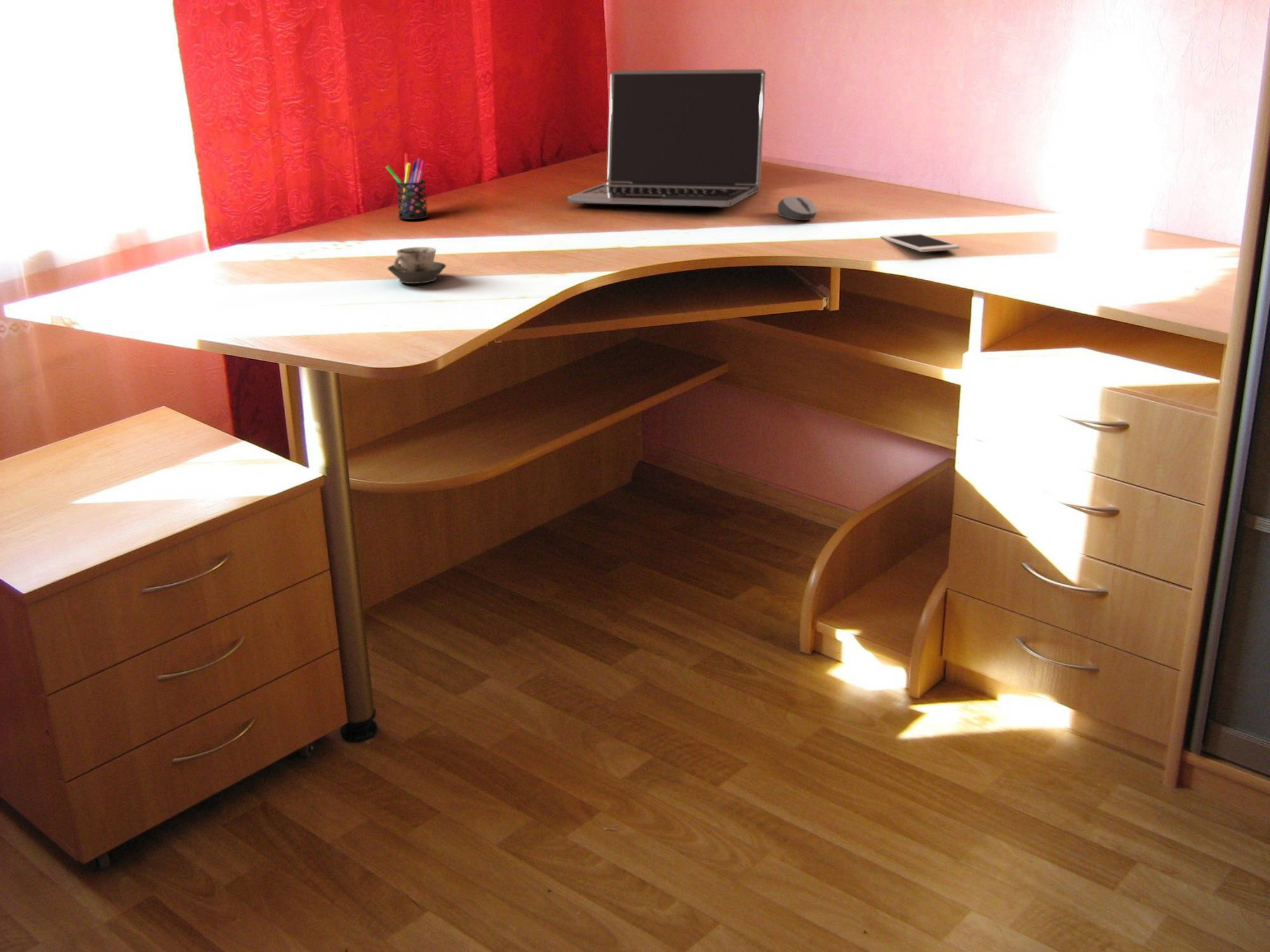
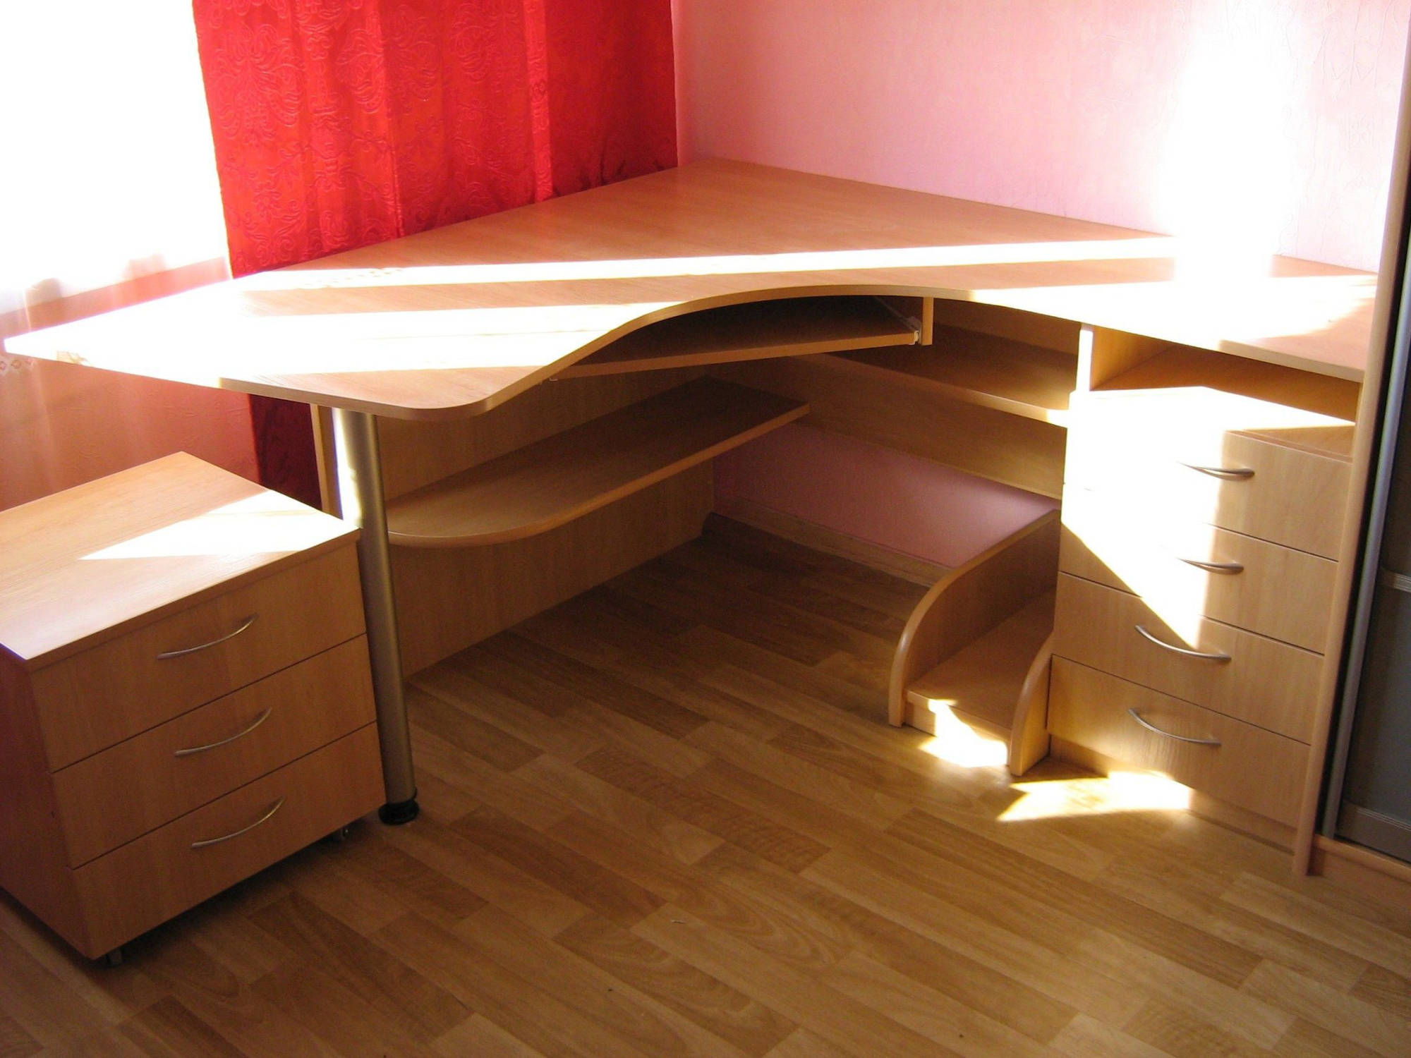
- computer mouse (797, 207)
- laptop (667, 136)
- cup (417, 265)
- cell phone (919, 242)
- pen holder (407, 186)
